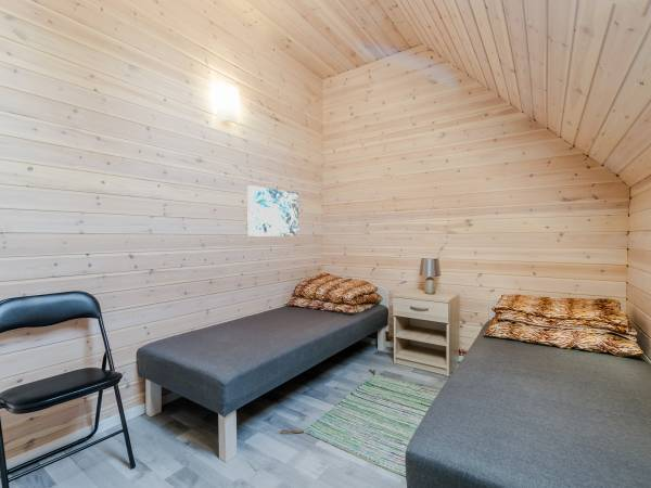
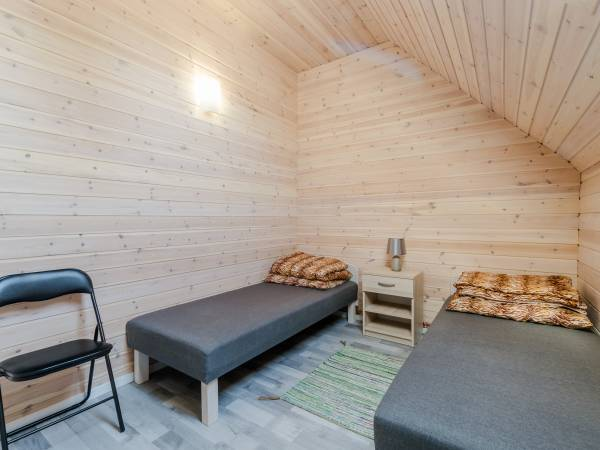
- wall art (275, 213)
